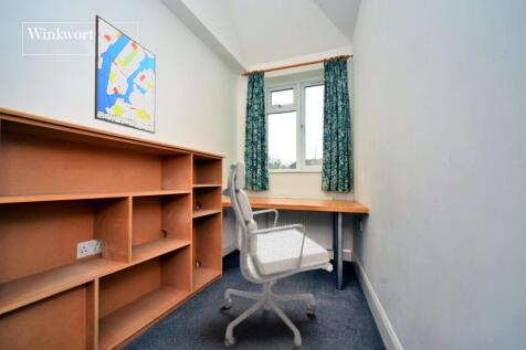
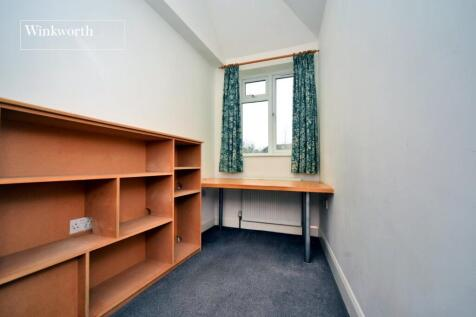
- wall art (129, 82)
- office chair (270, 240)
